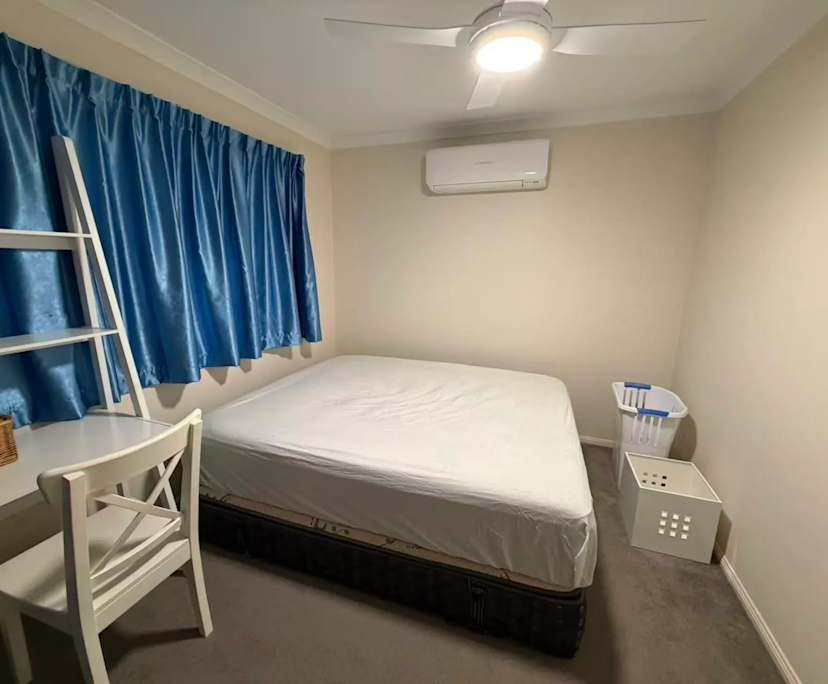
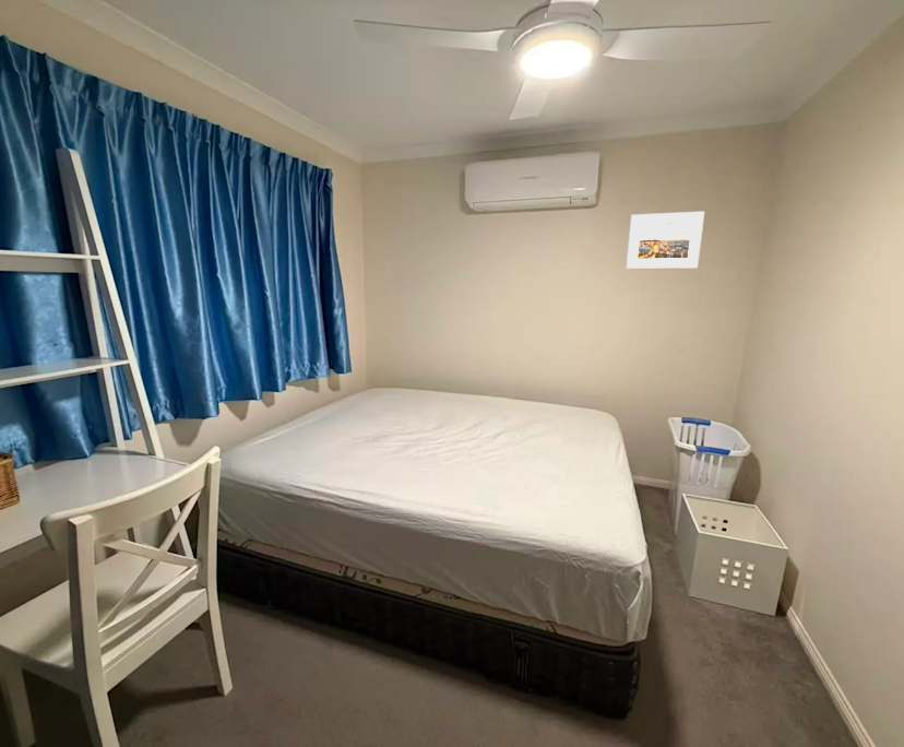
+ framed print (664, 240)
